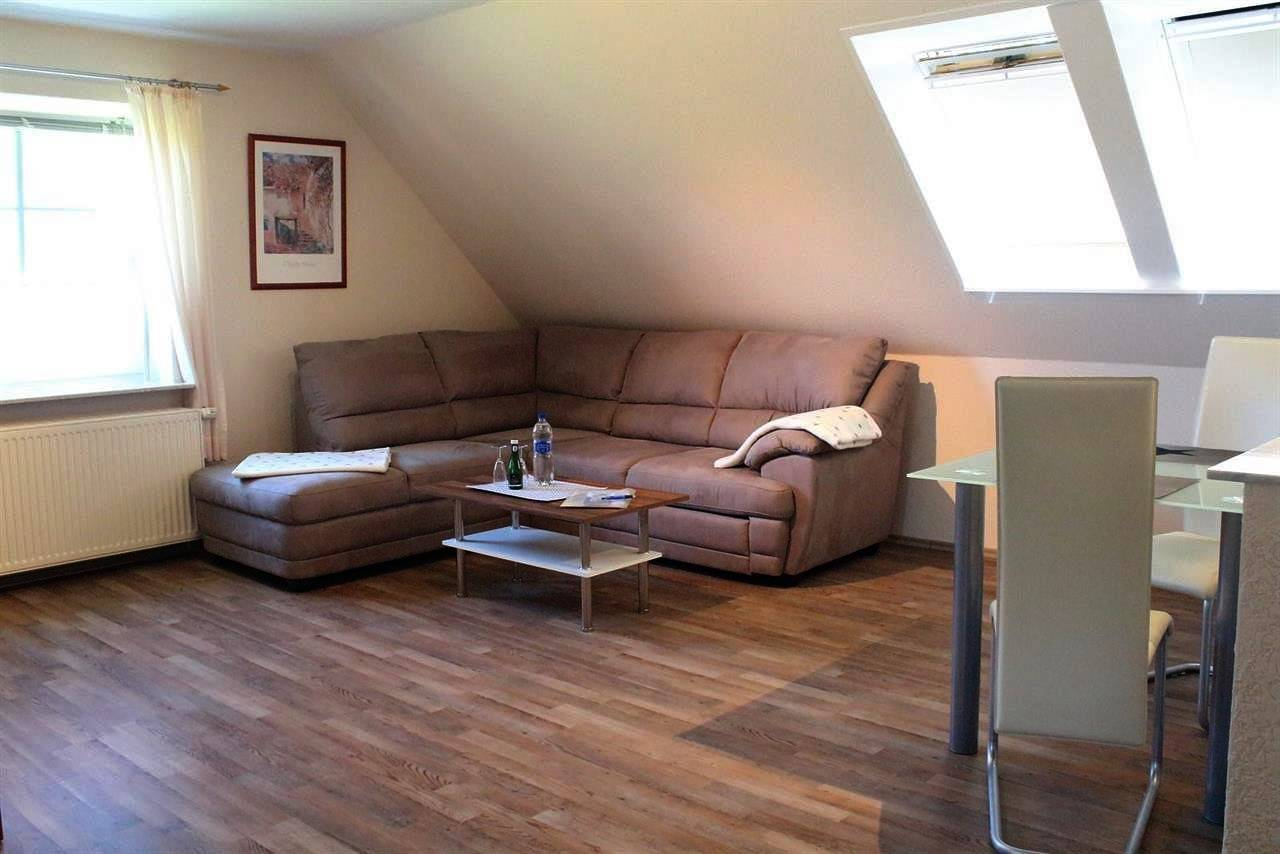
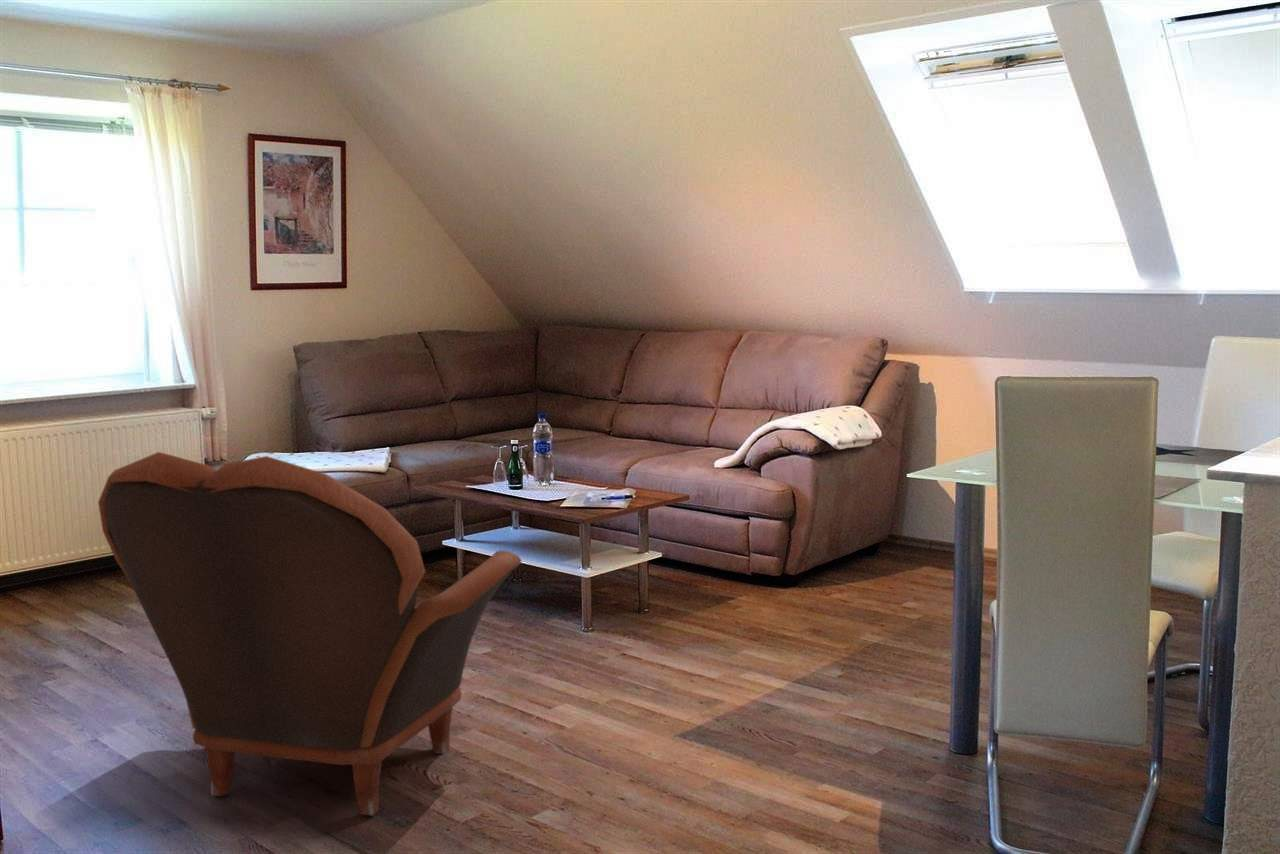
+ armchair (302, 618)
